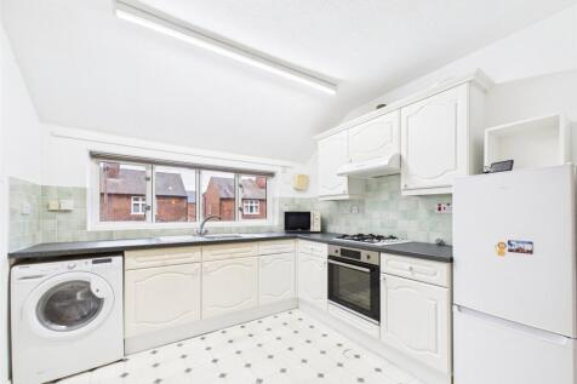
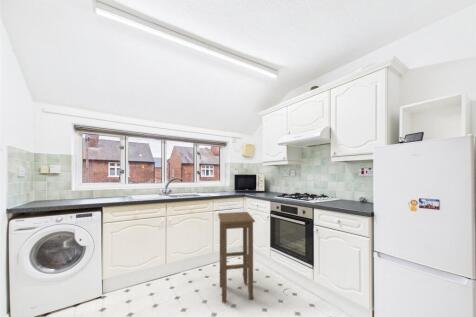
+ stool (235, 254)
